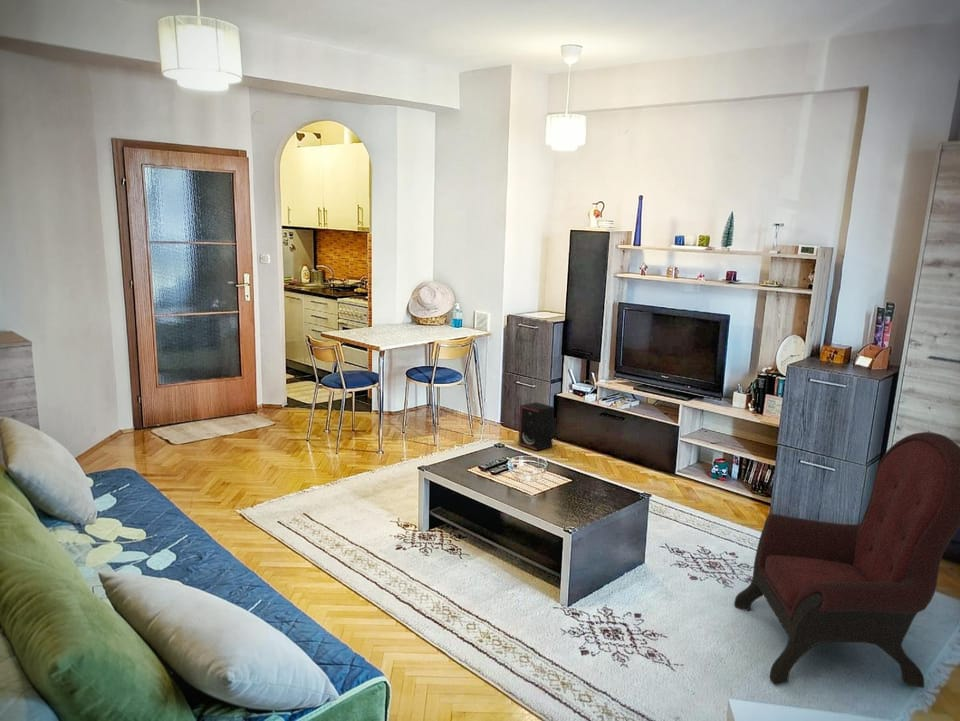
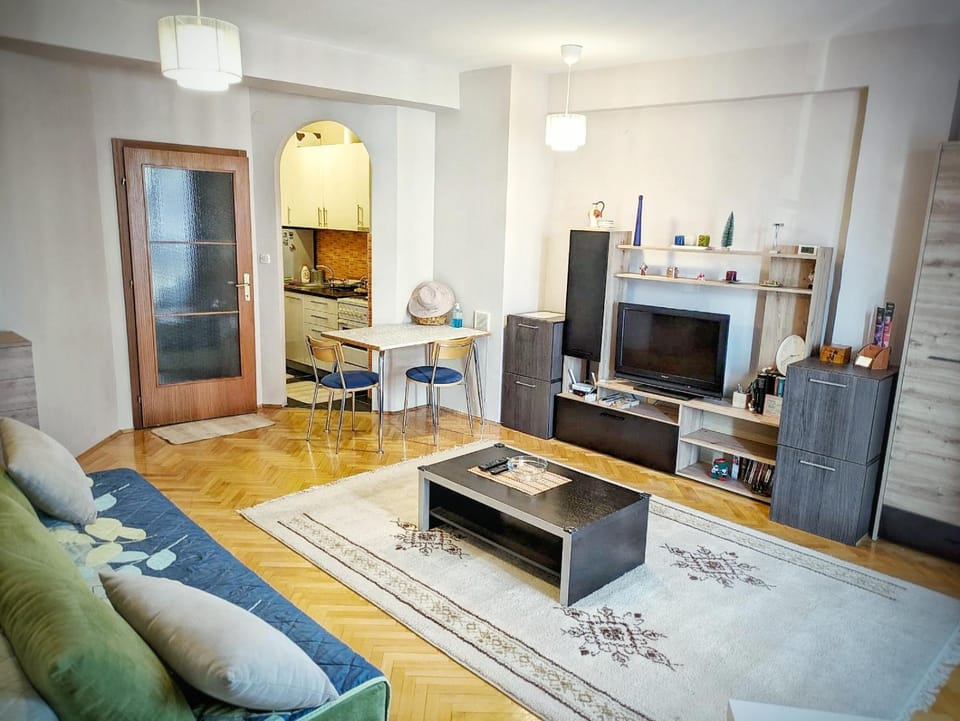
- armchair (848, 542)
- stereo (537, 426)
